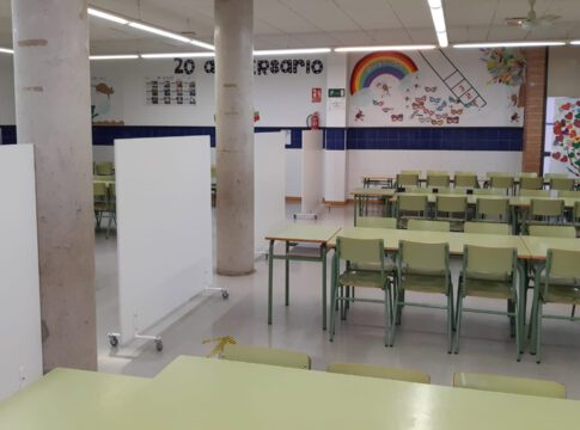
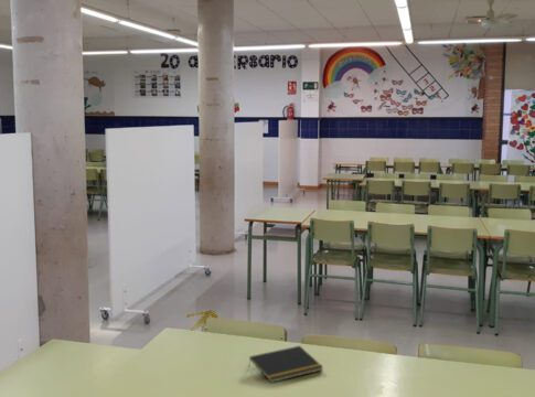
+ notepad (286, 363)
